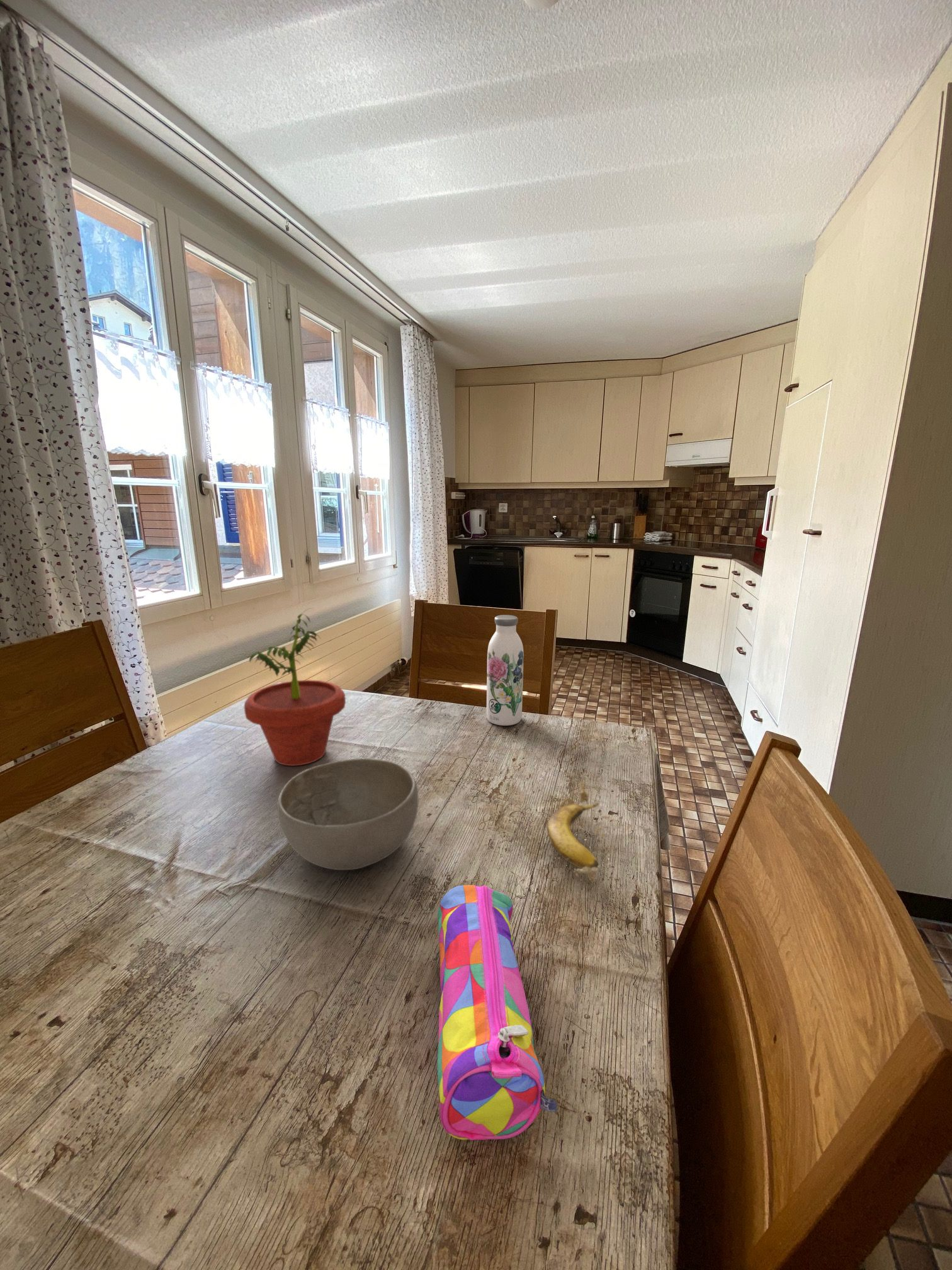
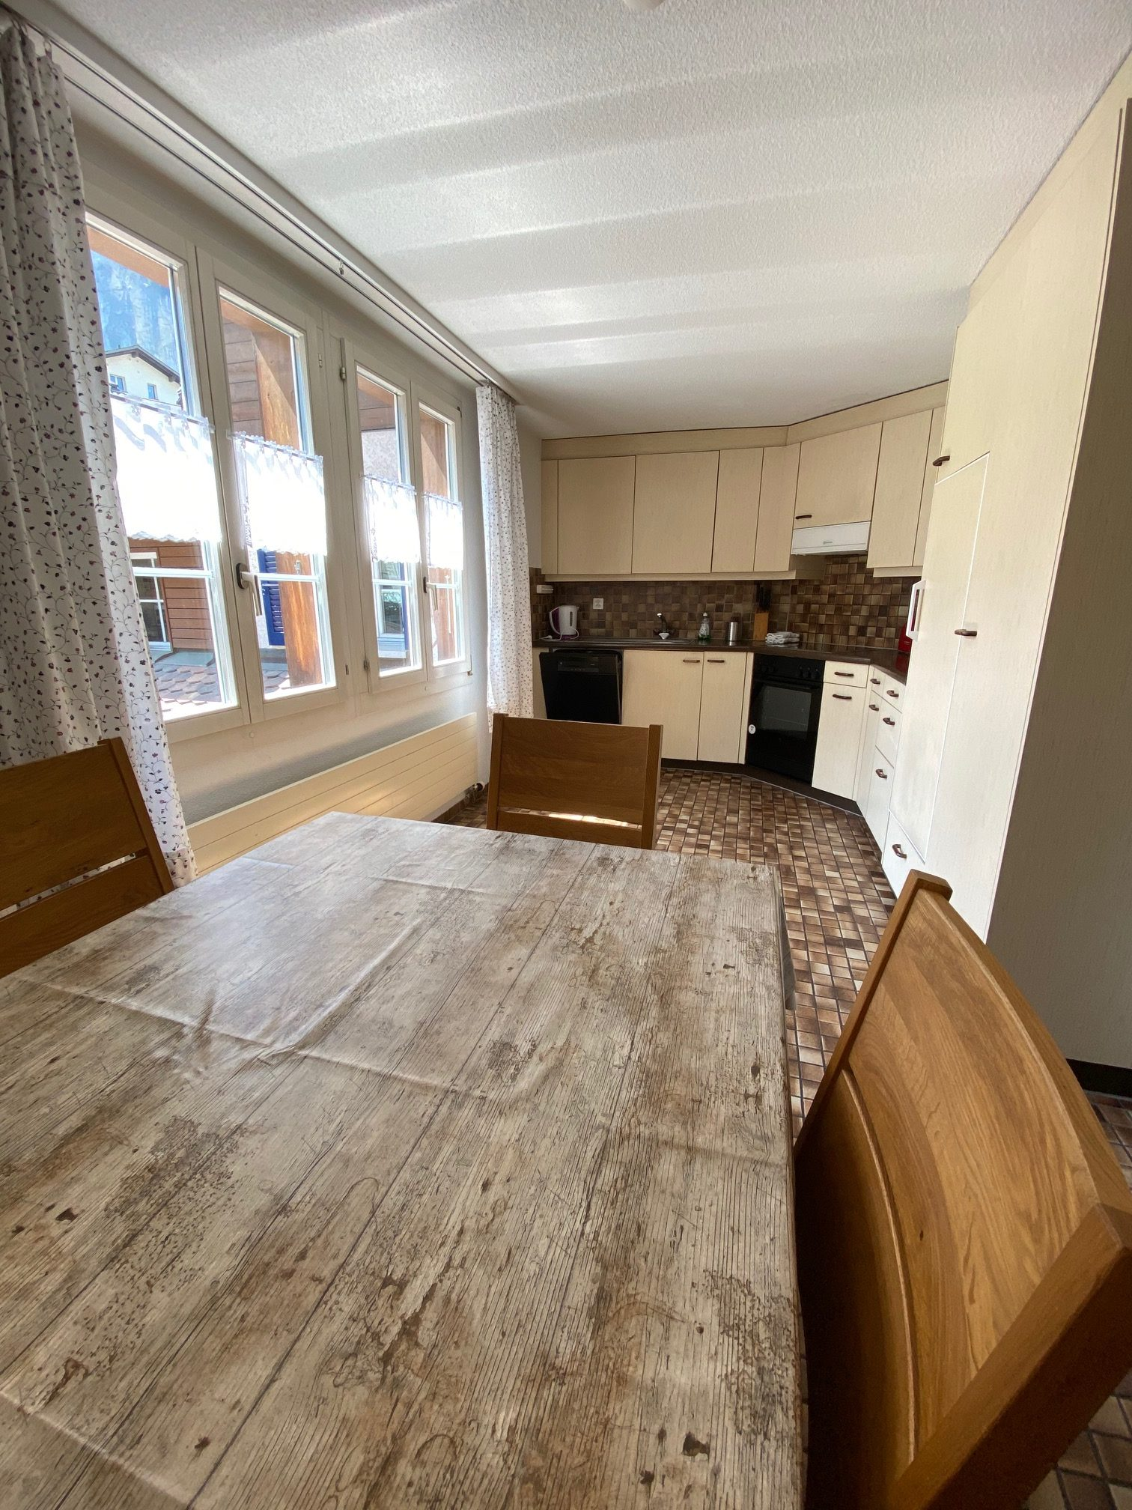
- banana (580, 827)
- pencil case (484, 990)
- potted plant (295, 685)
- water bottle (505, 668)
- bowl (350, 818)
